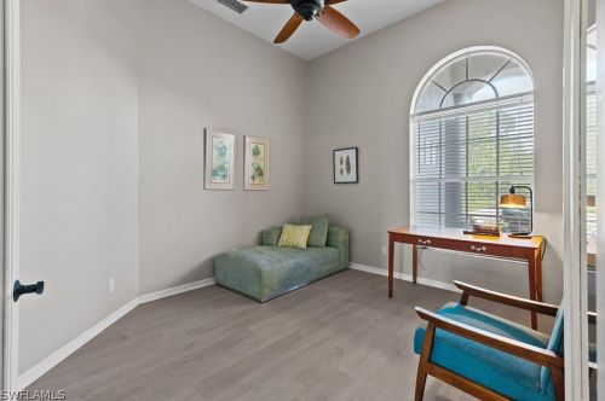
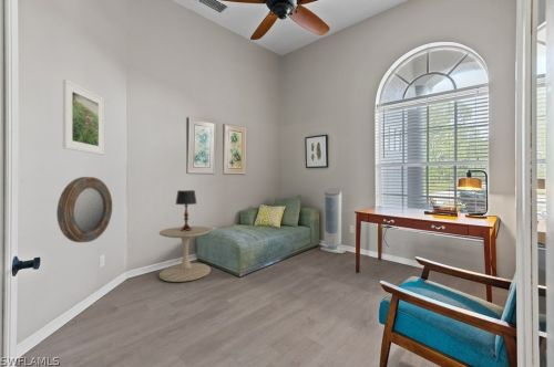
+ air purifier (332, 219)
+ home mirror (88, 209)
+ table lamp (186, 209)
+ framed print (85, 120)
+ side table (185, 251)
